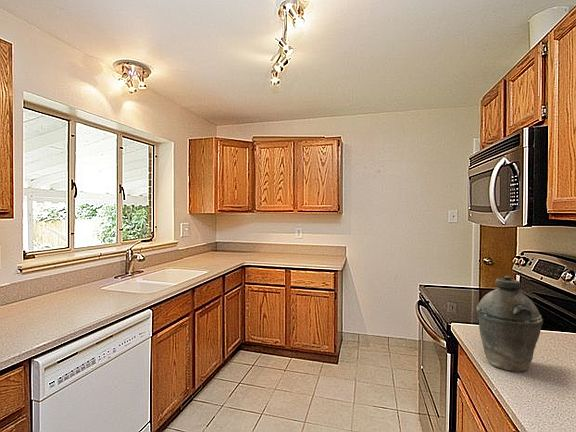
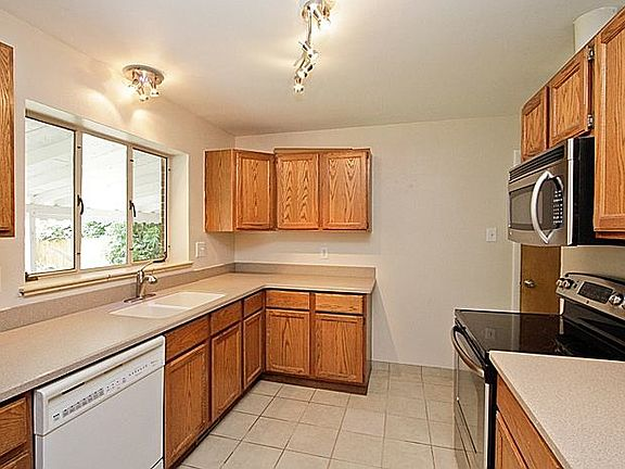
- kettle (508, 320)
